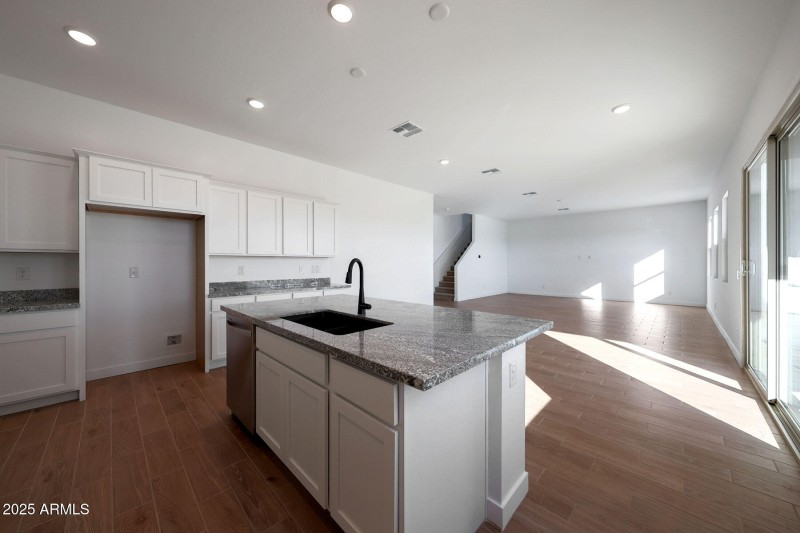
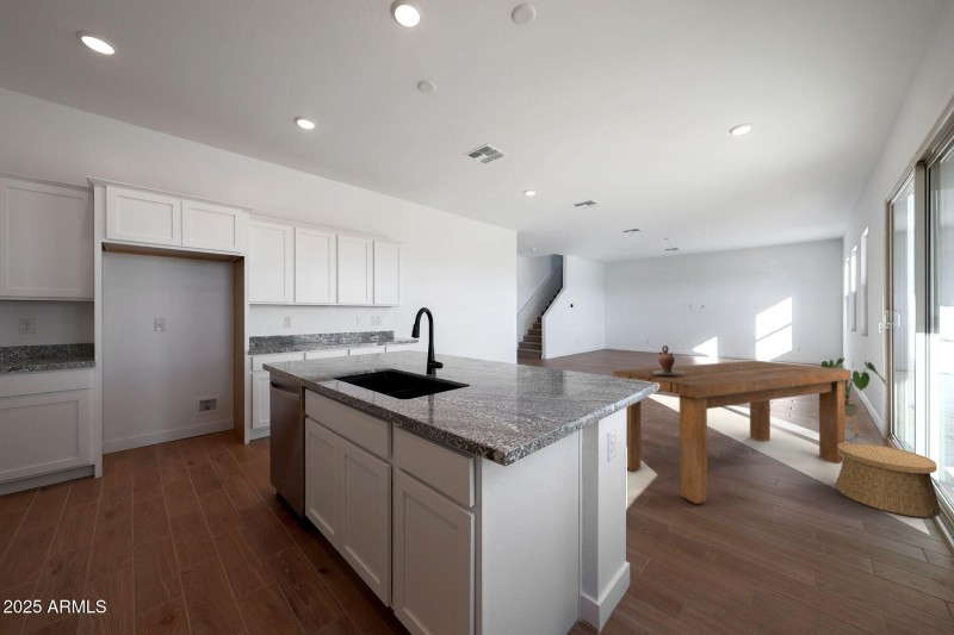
+ dining table (730, 405)
+ house plant (848, 396)
+ basket (884, 475)
+ ceramic jug (668, 361)
